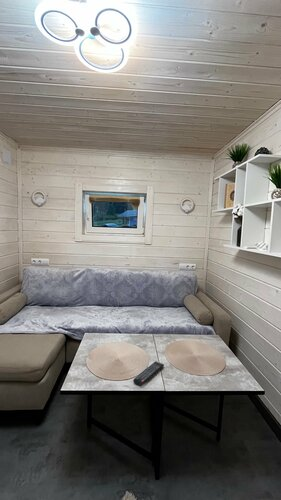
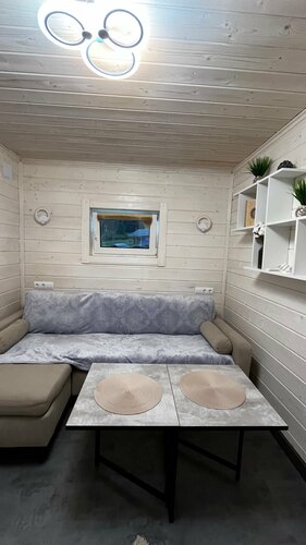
- remote control (149, 372)
